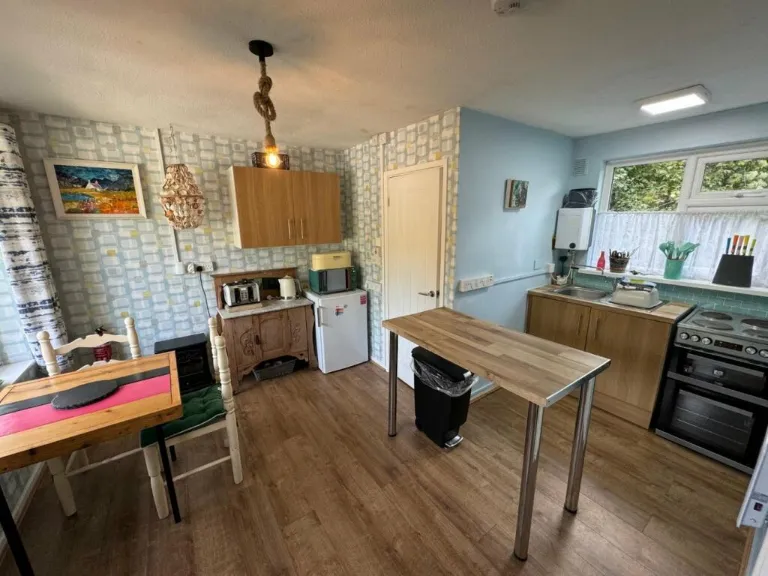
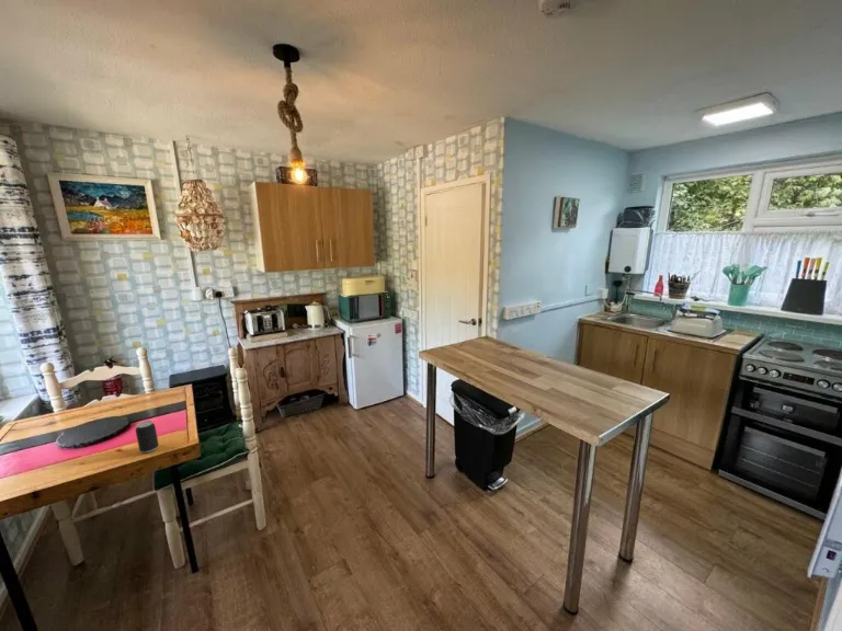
+ beverage can (147, 436)
